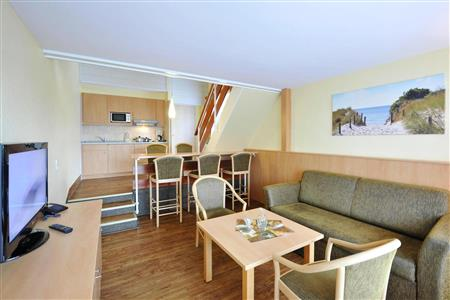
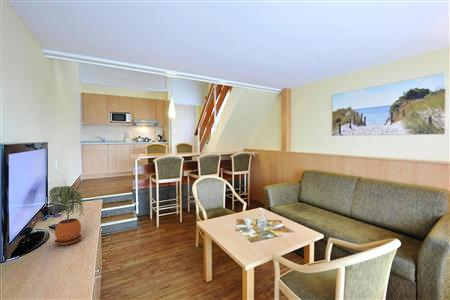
+ potted plant (66, 214)
